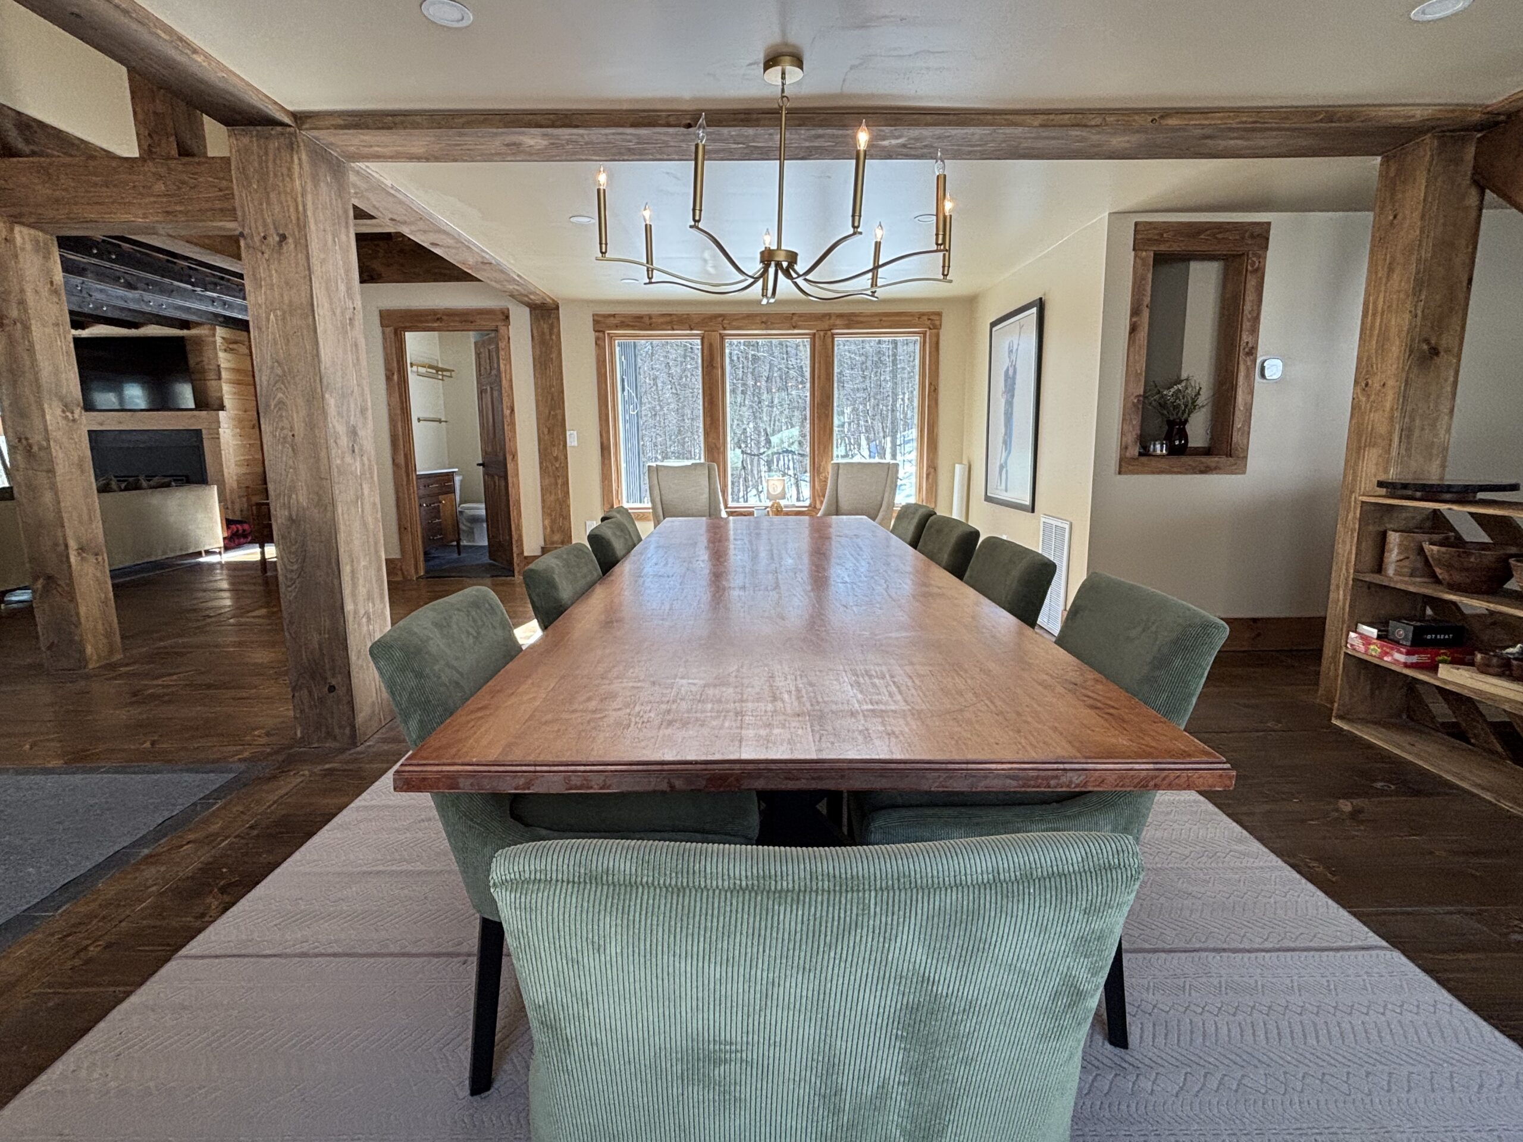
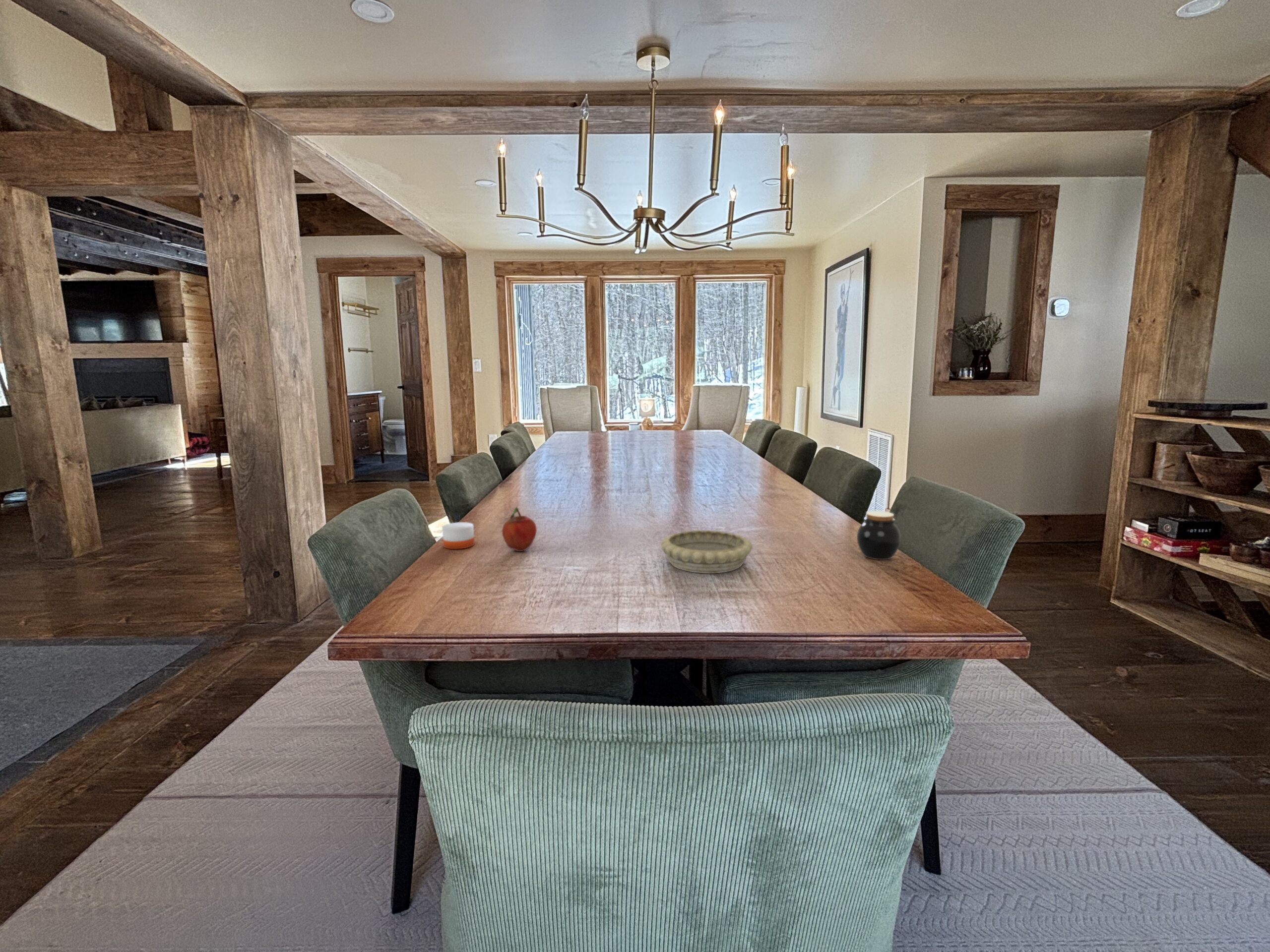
+ decorative bowl (706, 551)
+ fruit (519, 528)
+ jar (879, 535)
+ candle (457, 525)
